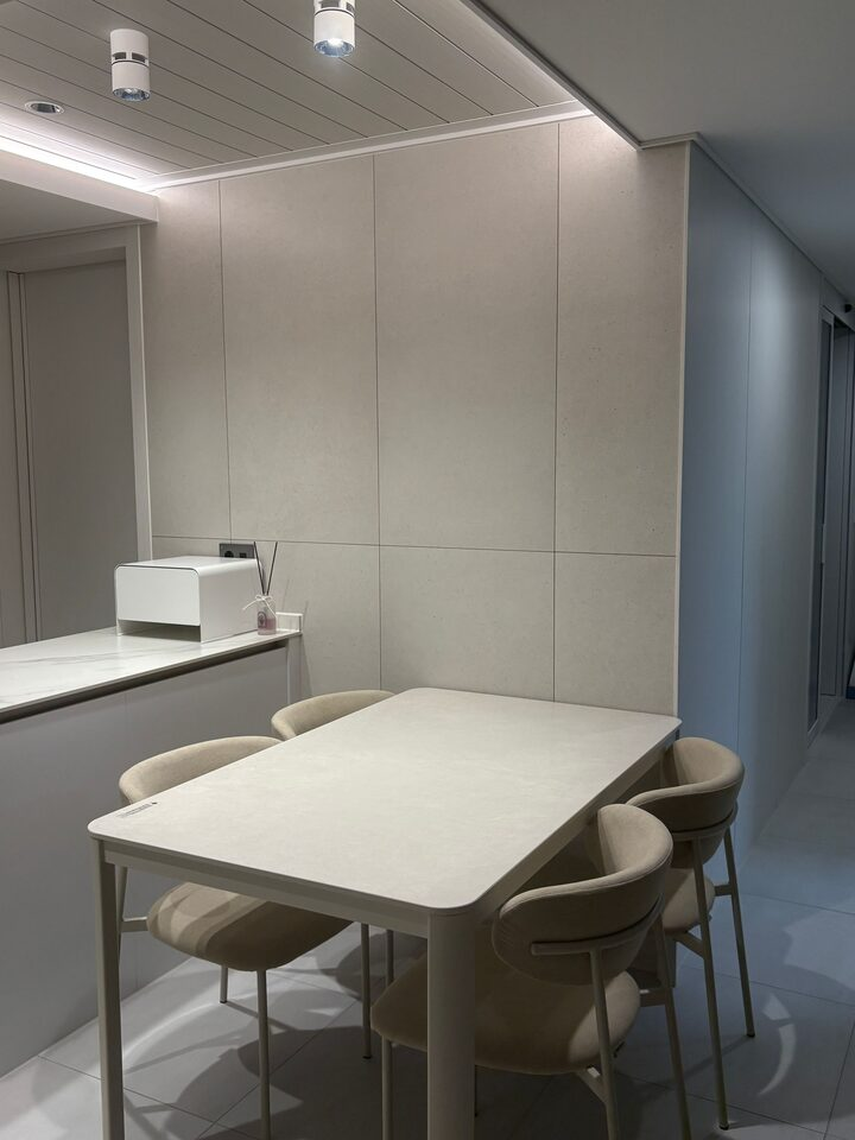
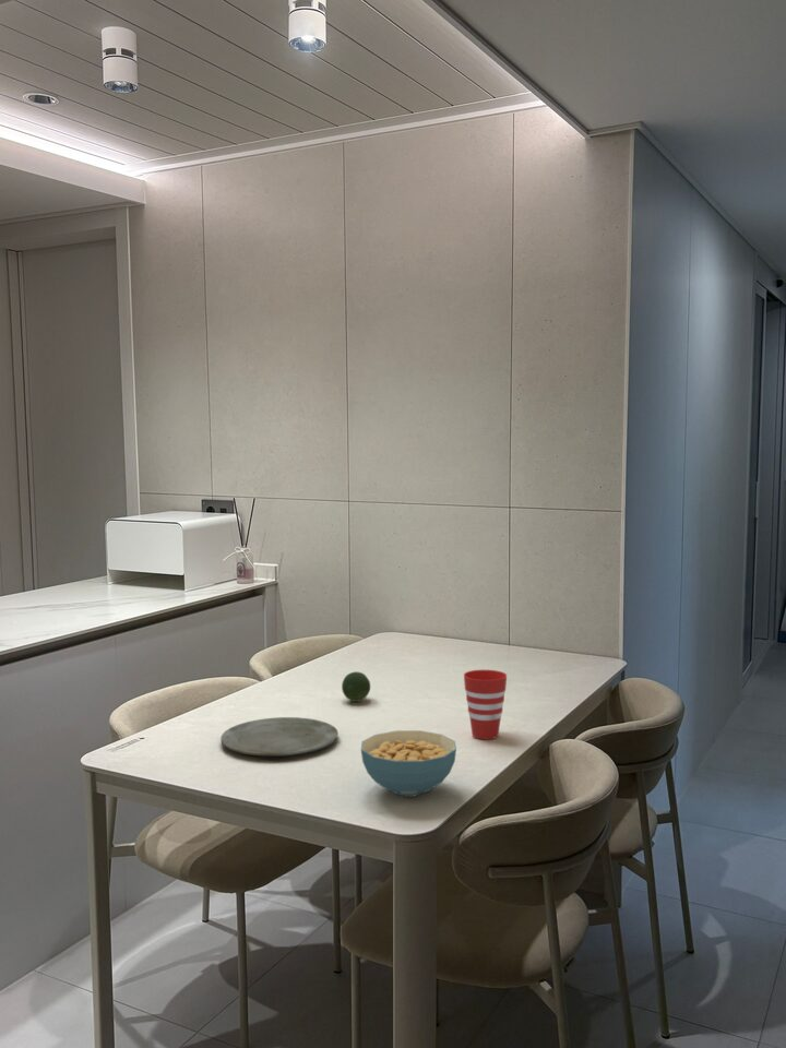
+ cereal bowl (408, 767)
+ cup (485, 704)
+ fruit (356, 686)
+ plate (279, 737)
